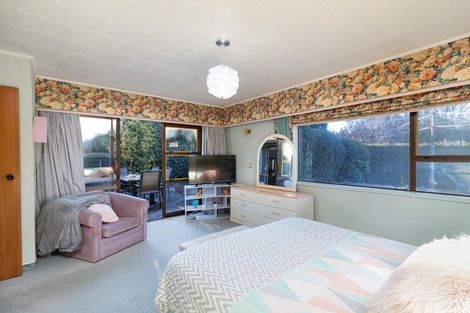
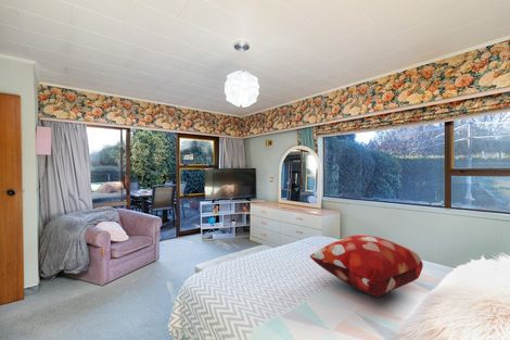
+ decorative pillow (365, 260)
